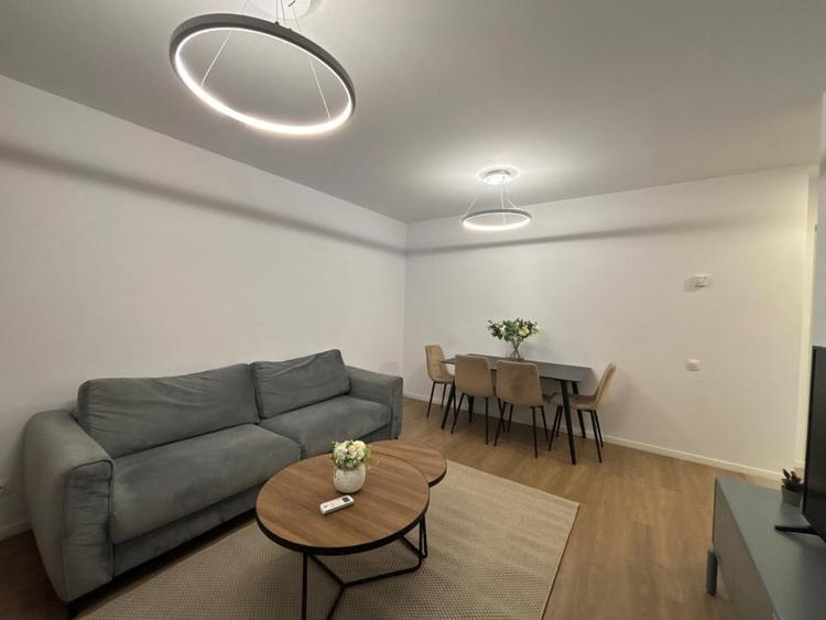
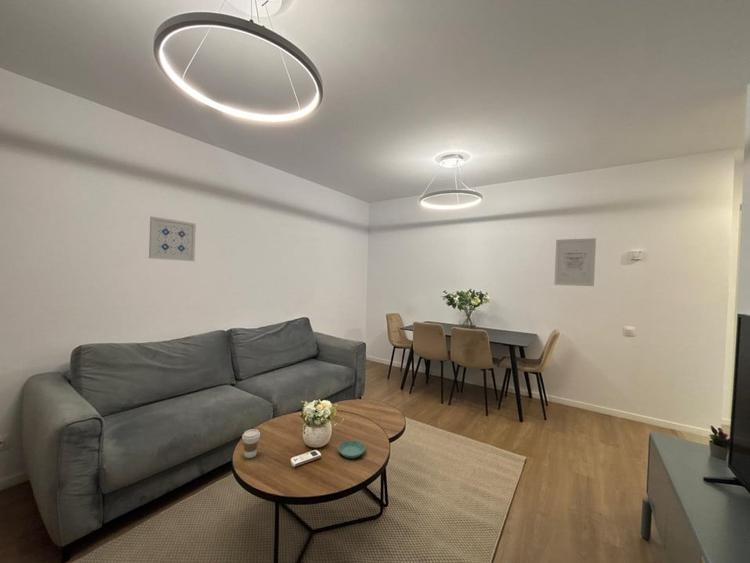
+ coffee cup (250, 443)
+ wall art (173, 240)
+ wall art (574, 262)
+ saucer (351, 450)
